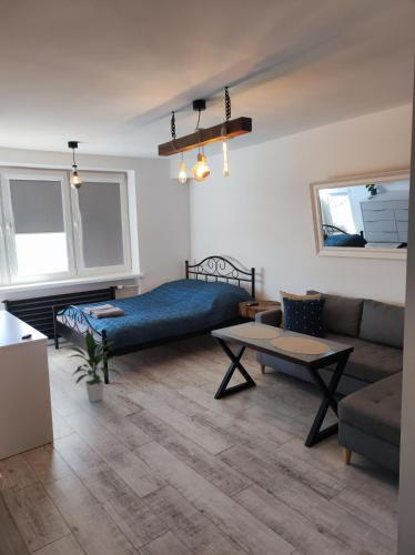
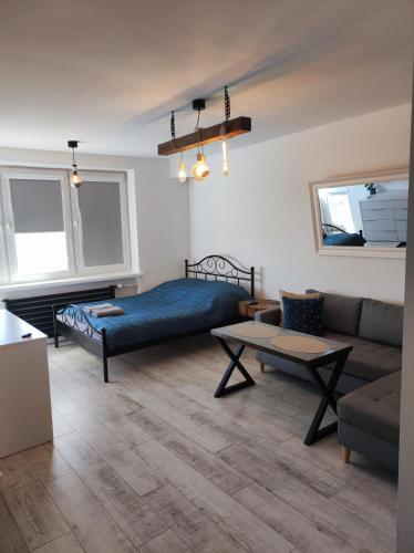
- indoor plant (95, 365)
